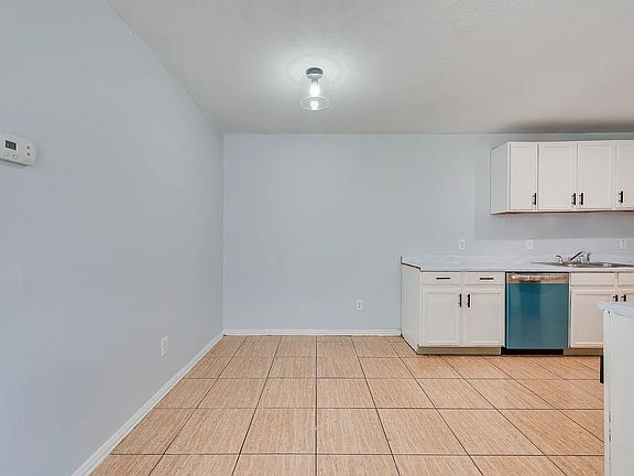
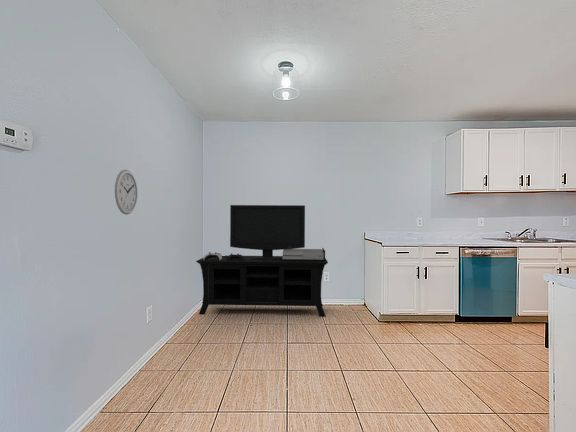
+ media console (263, 257)
+ wall clock (127, 192)
